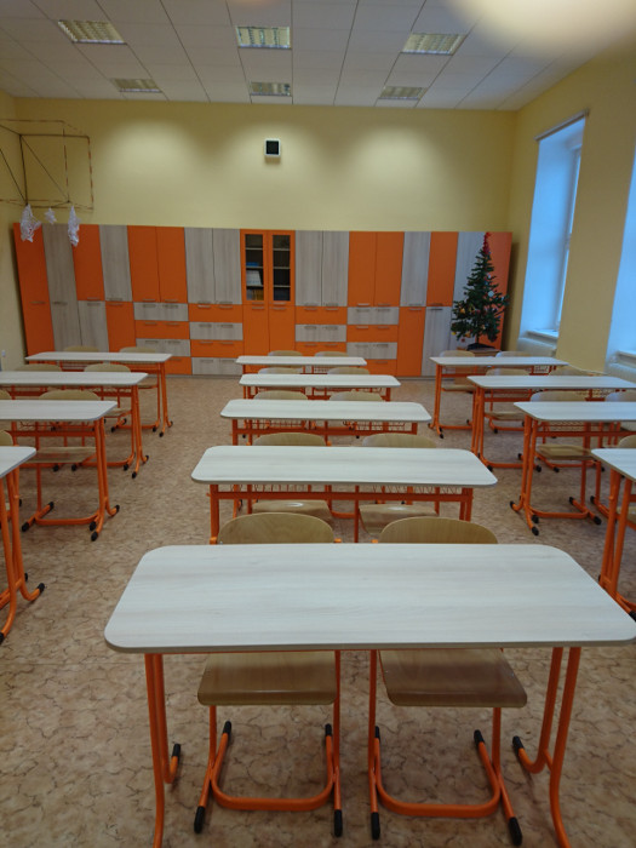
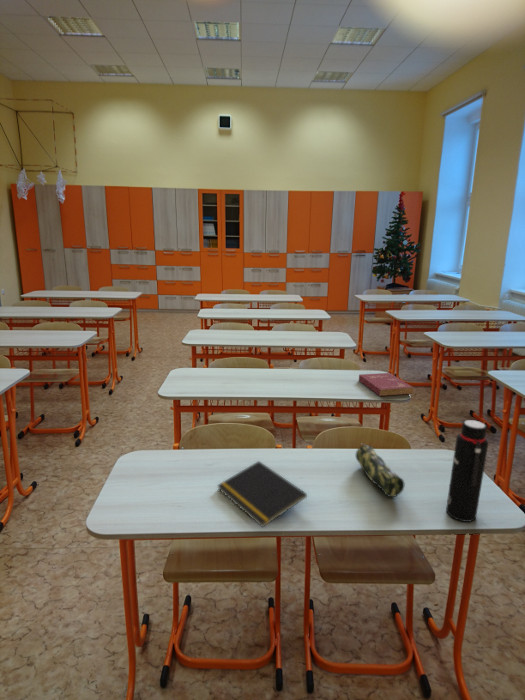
+ notepad (260, 491)
+ water bottle (468, 471)
+ book (384, 383)
+ pencil case (377, 469)
